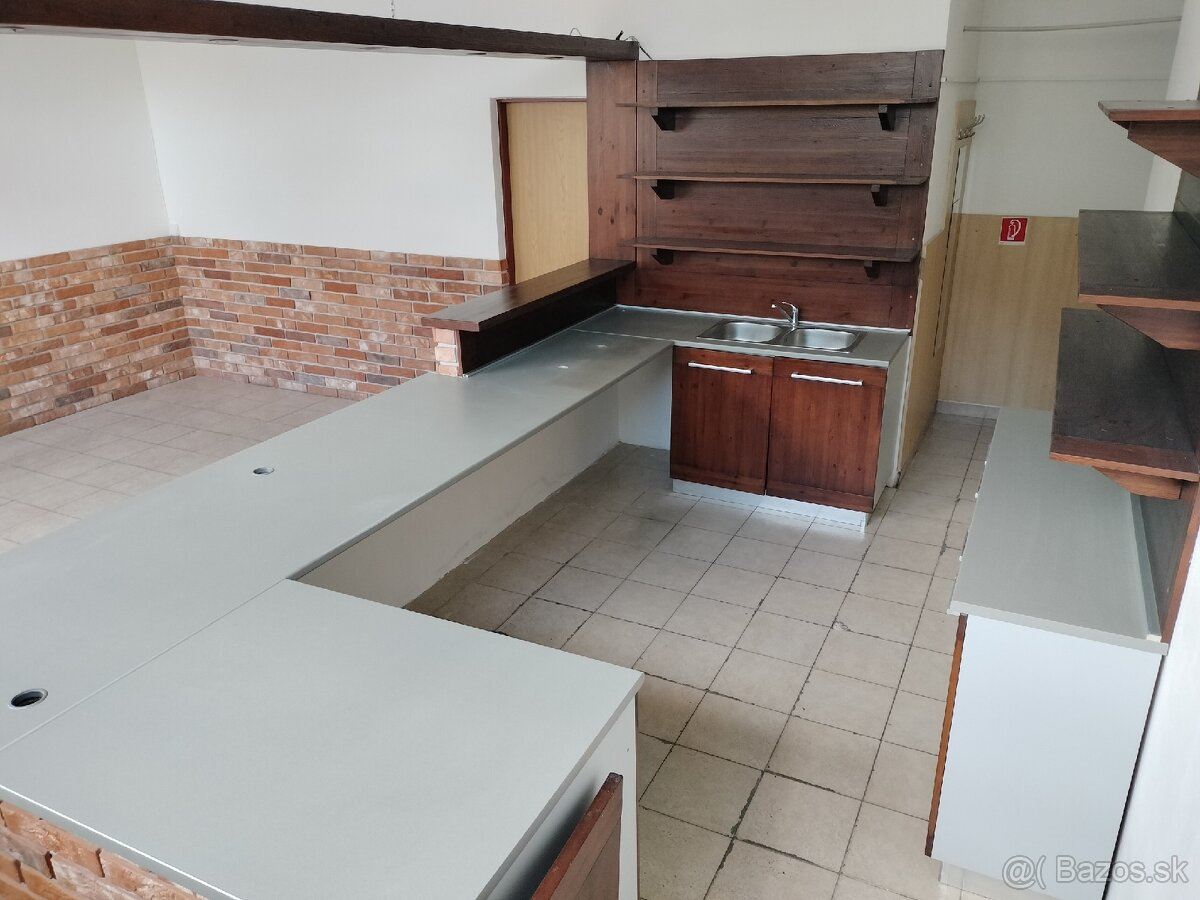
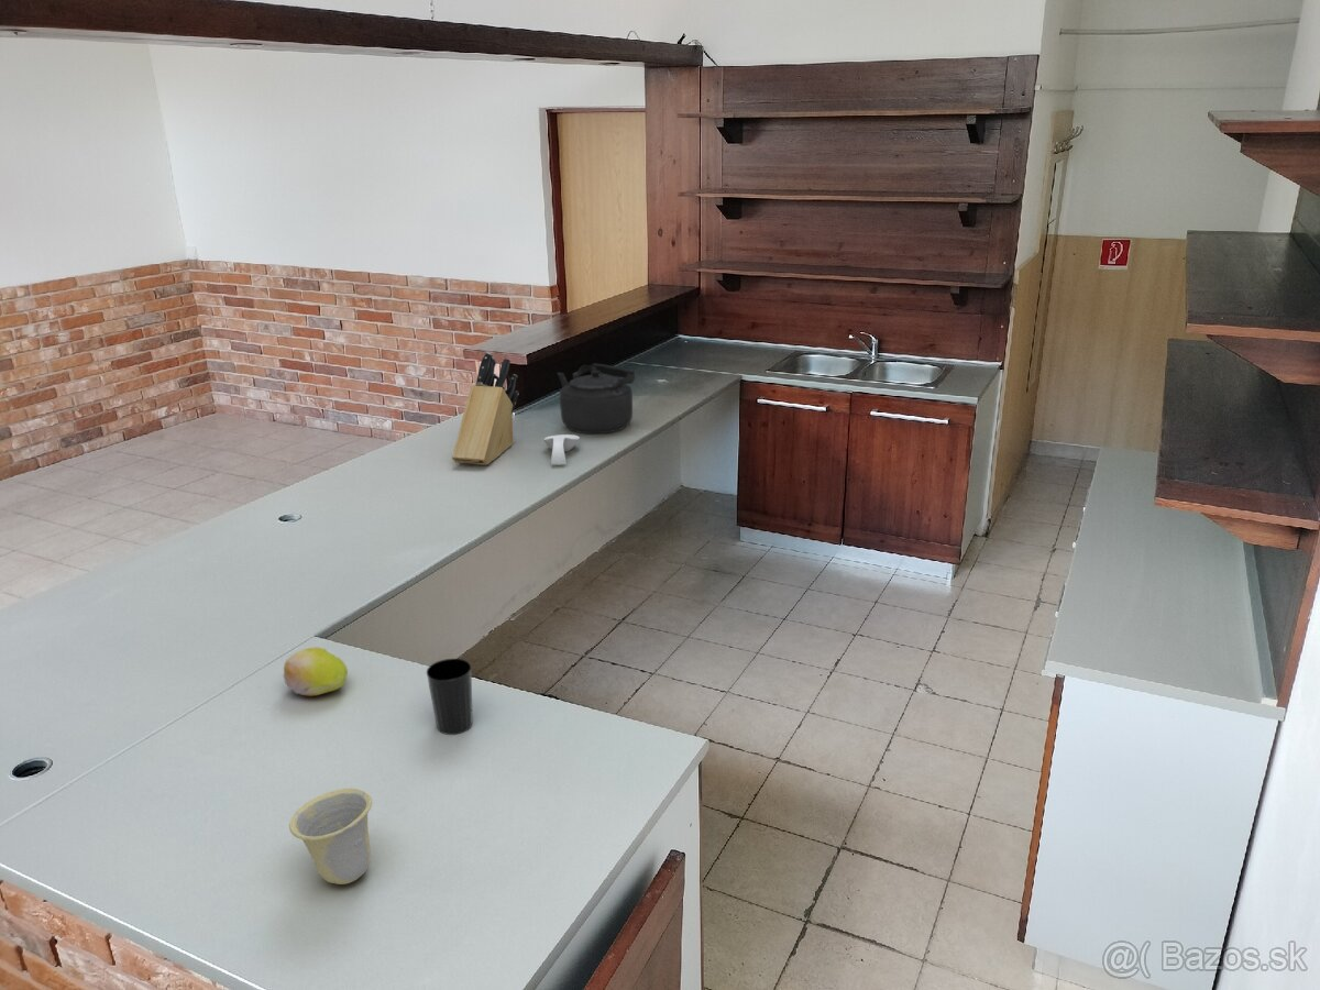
+ kettle (595, 397)
+ knife block (486, 406)
+ fruit (316, 670)
+ cup (334, 840)
+ cup (451, 697)
+ spoon rest (560, 443)
